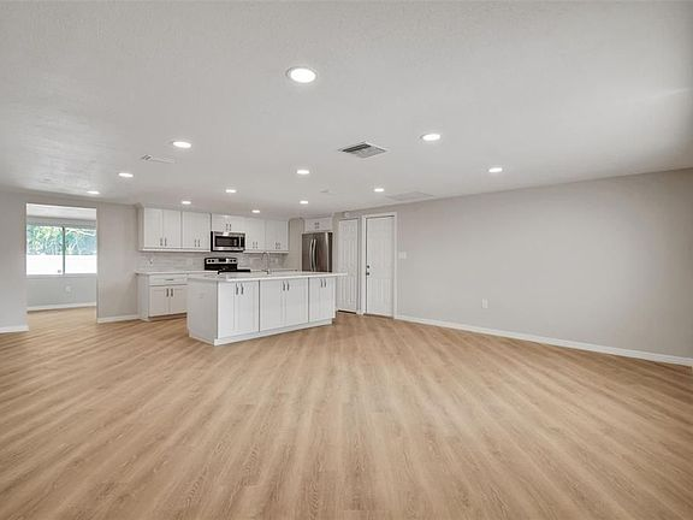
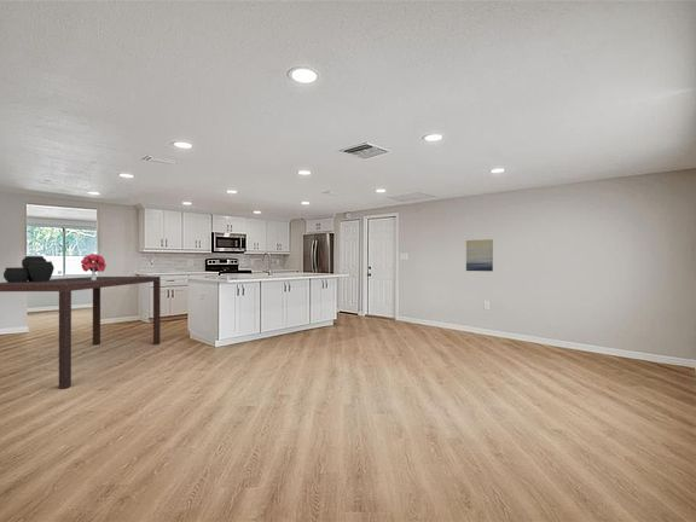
+ wall art (478, 255)
+ bouquet (94, 266)
+ dining table (93, 320)
+ ceramic pot (33, 268)
